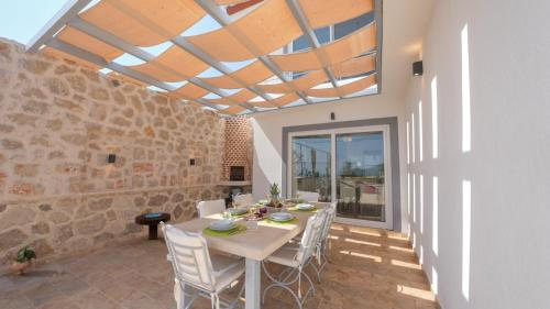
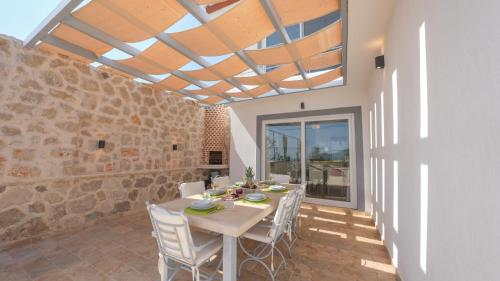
- potted plant (24, 260)
- side table (153, 227)
